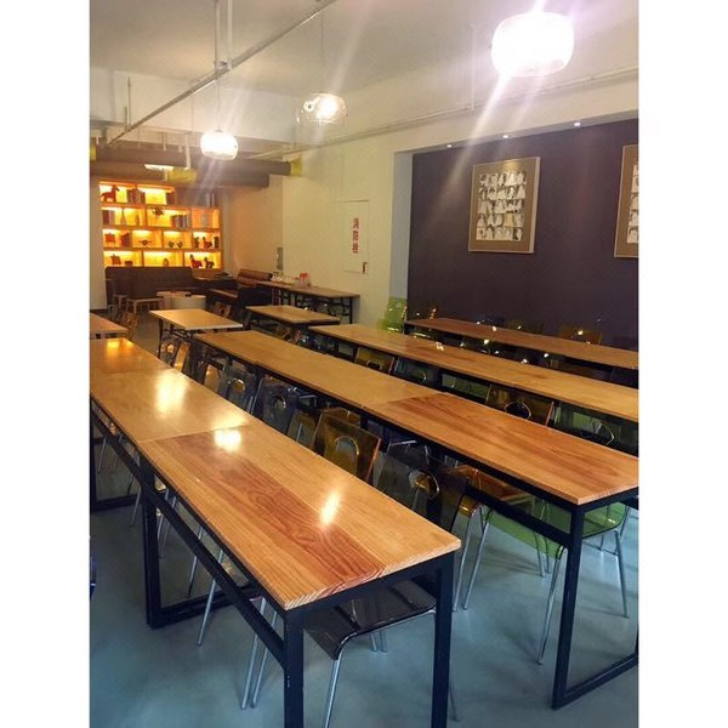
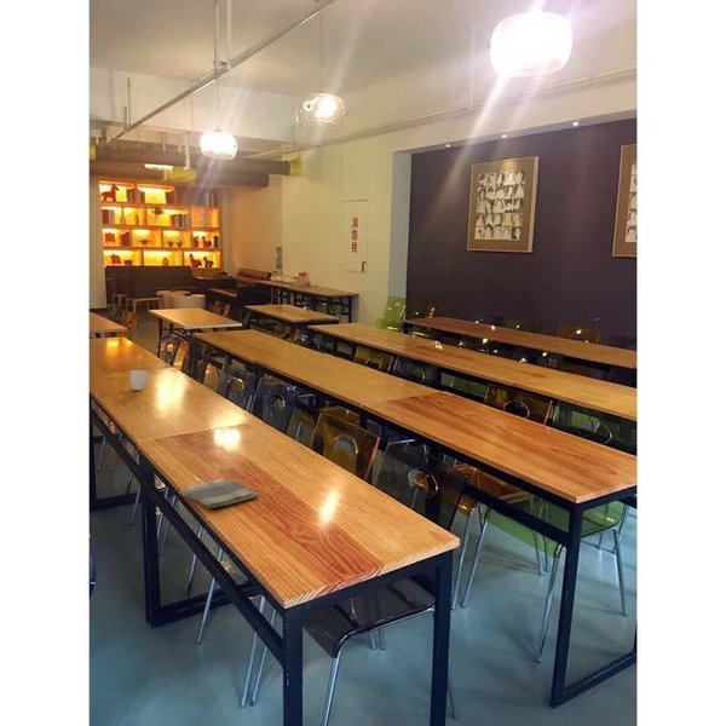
+ mug (140, 380)
+ dish towel (219, 491)
